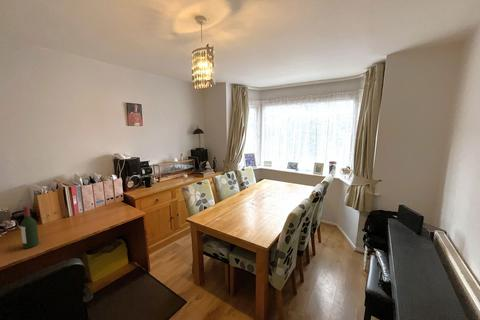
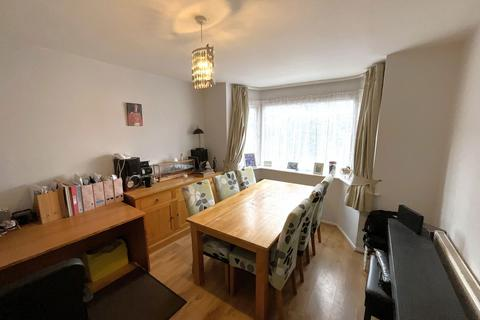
- wine bottle (28, 226)
